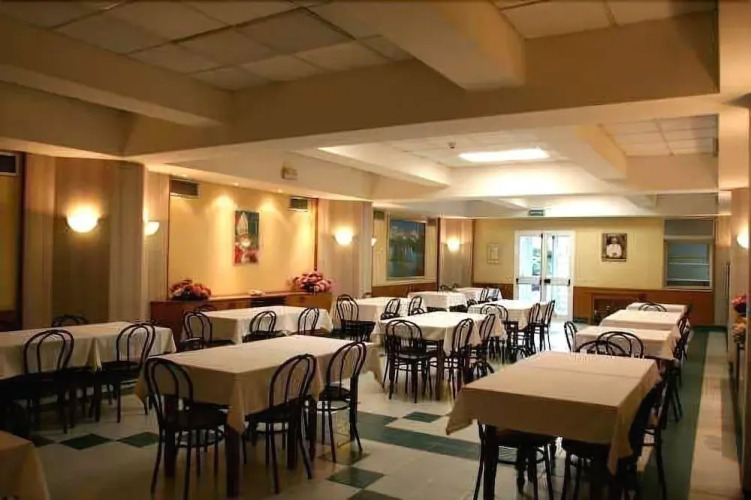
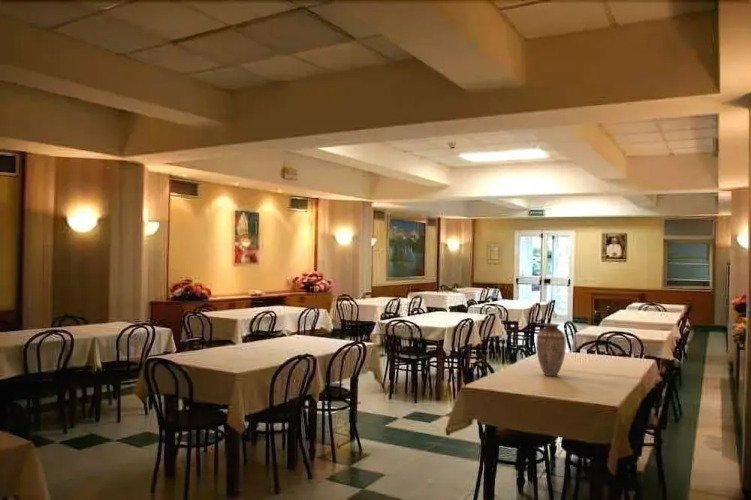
+ vase (550, 349)
